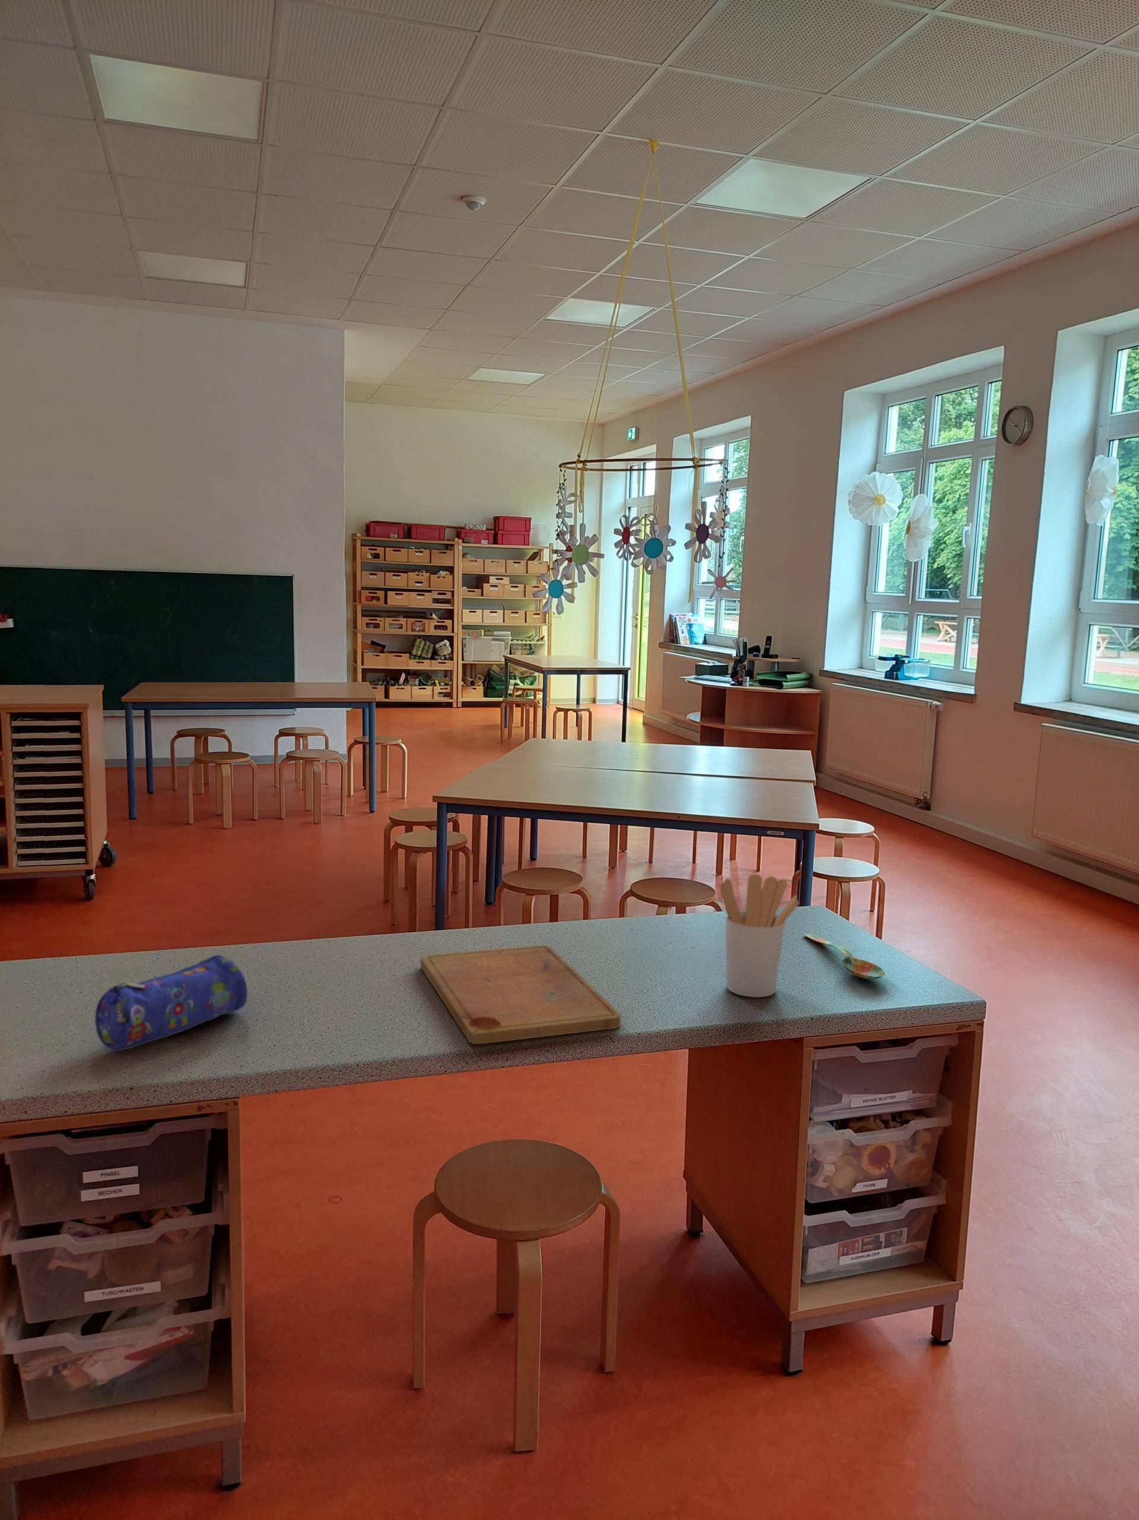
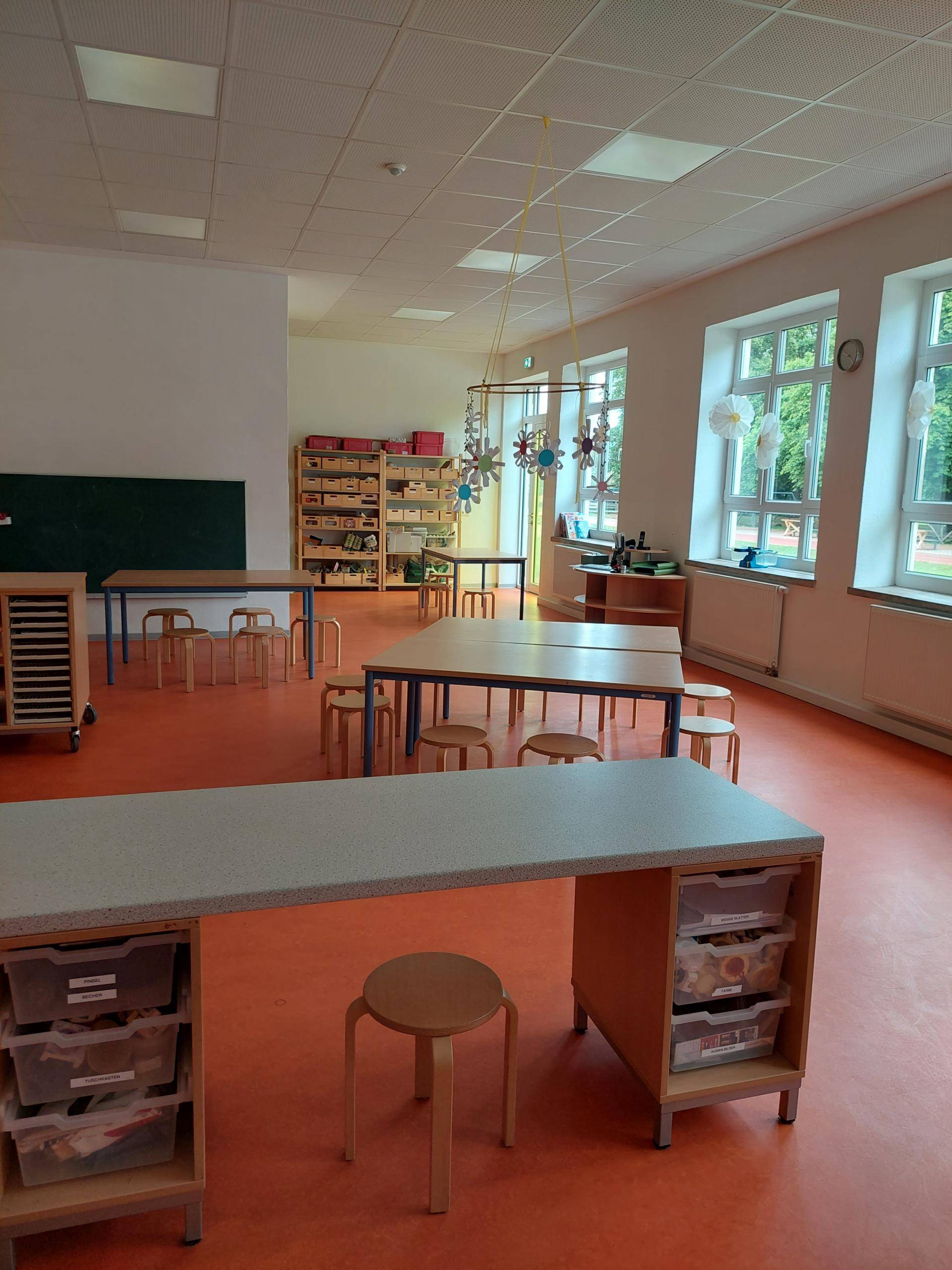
- spoon (841, 953)
- pencil case (172, 998)
- utensil holder (757, 931)
- cutting board (513, 989)
